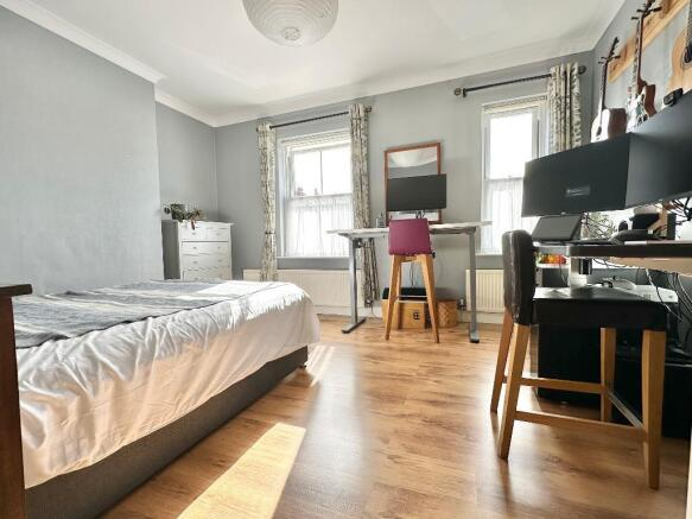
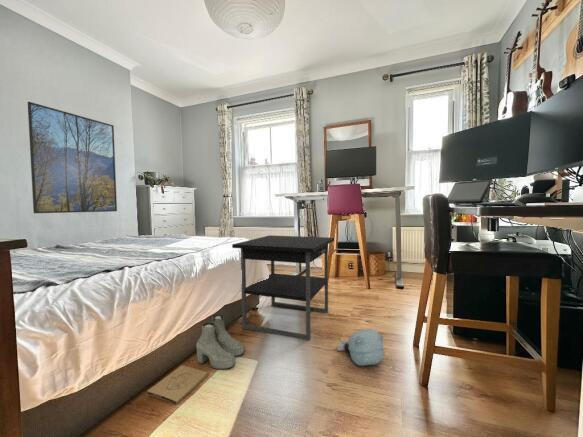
+ plush toy (360, 341)
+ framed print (78, 164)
+ box (179, 383)
+ boots (220, 339)
+ nightstand (287, 280)
